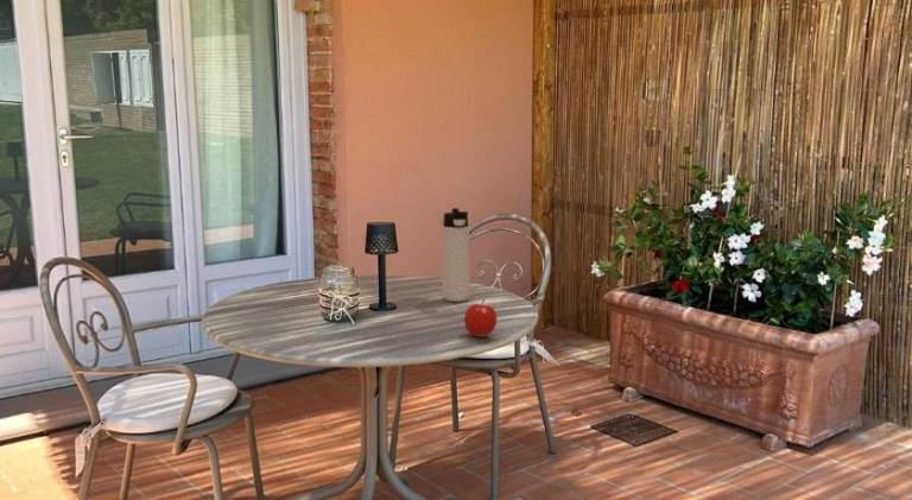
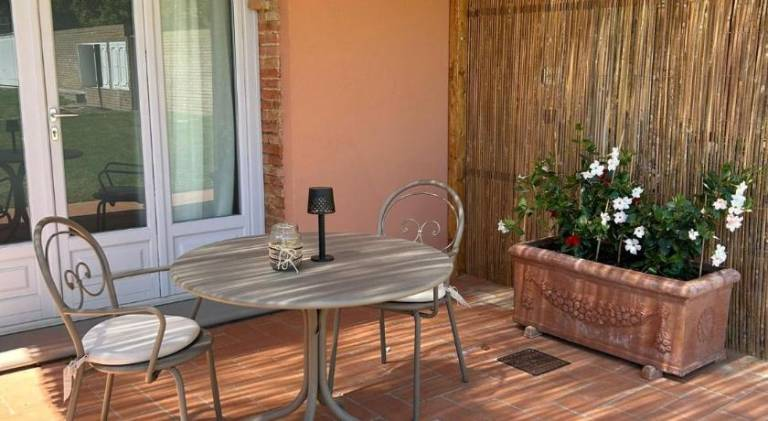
- thermos bottle (457, 254)
- fruit (480, 317)
